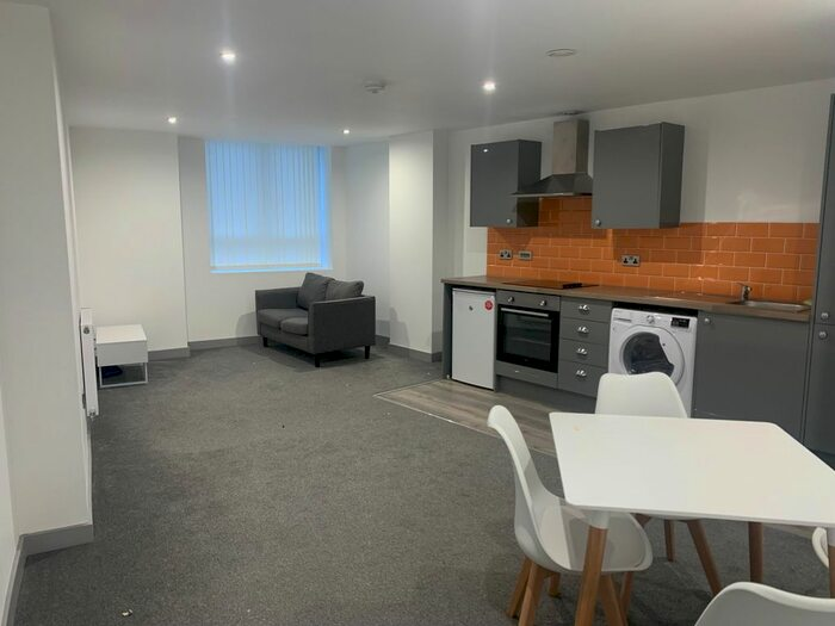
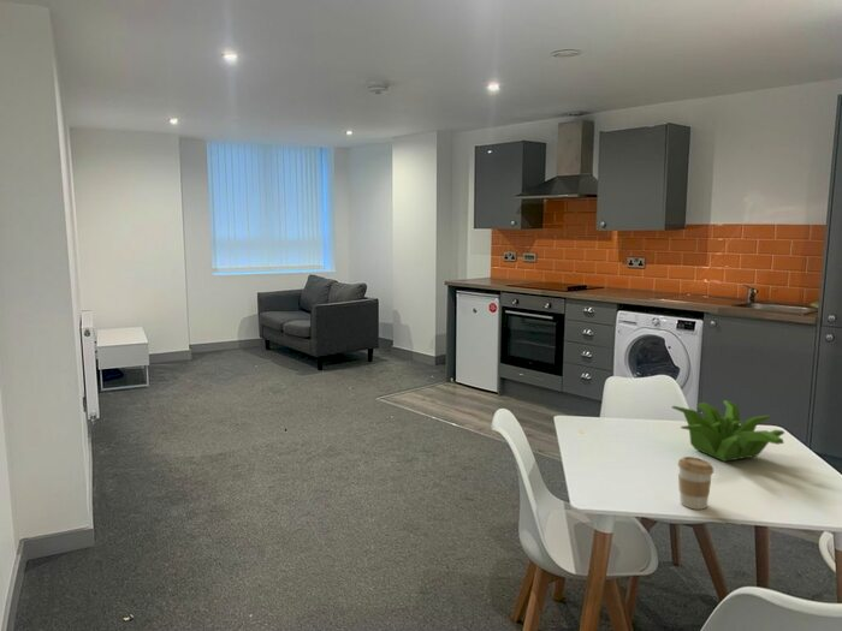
+ plant (735, 435)
+ coffee cup (694, 481)
